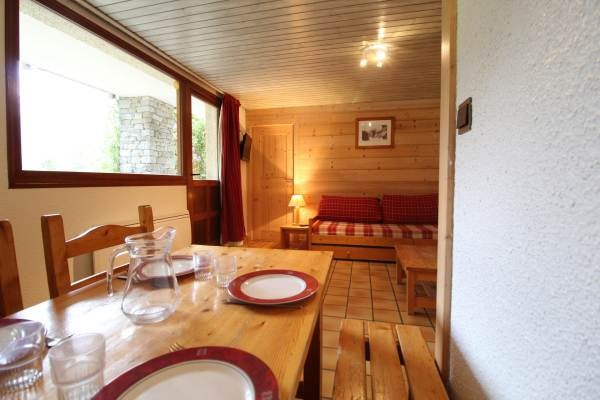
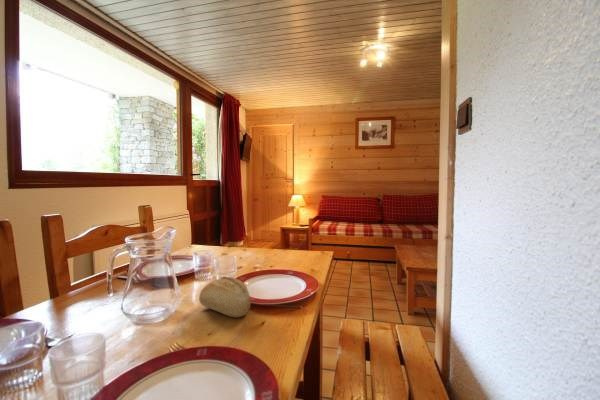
+ bread roll (225, 294)
